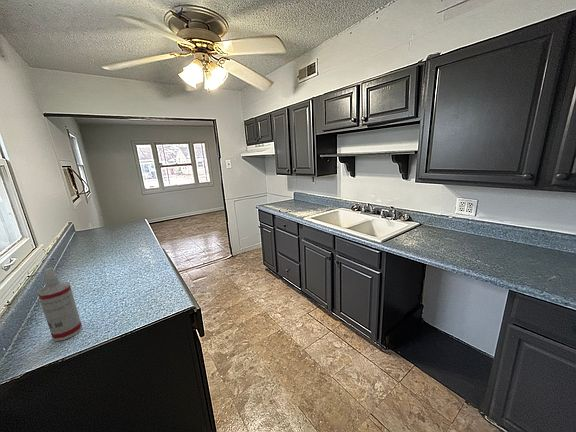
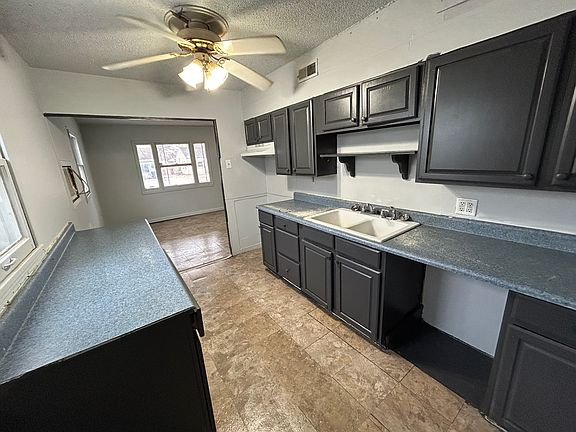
- spray bottle (58, 301)
